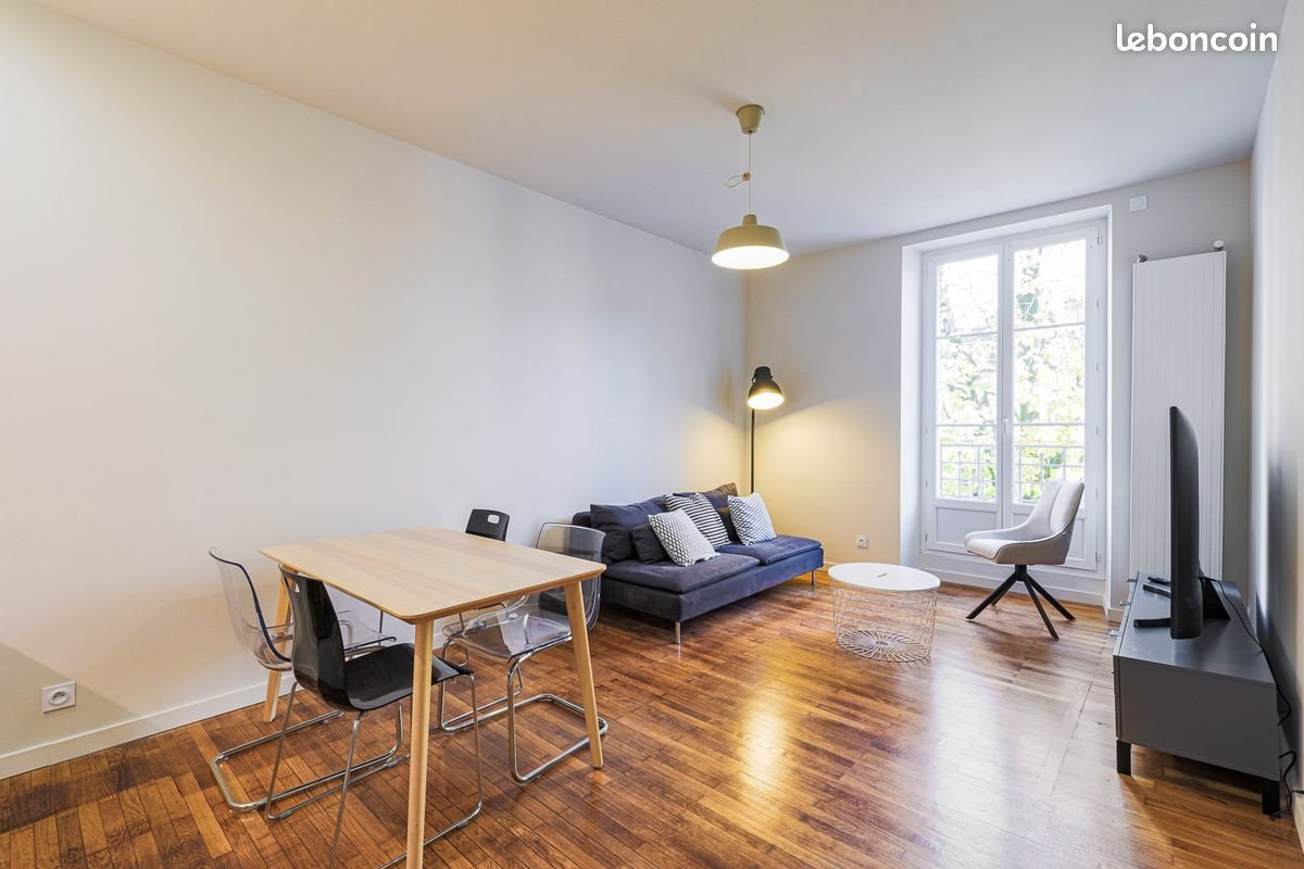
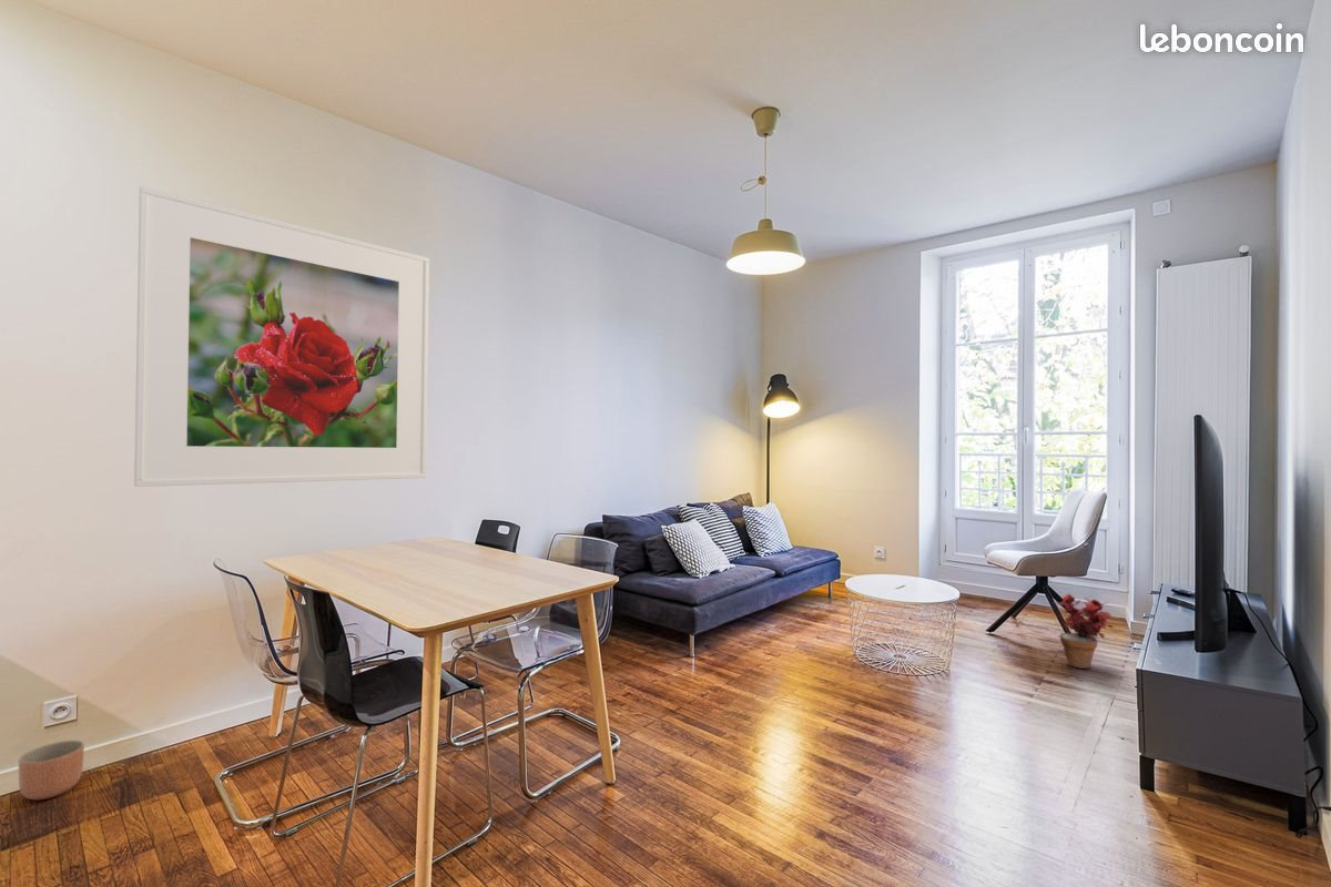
+ potted plant (1083, 630)
+ planter (51, 772)
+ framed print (304, 354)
